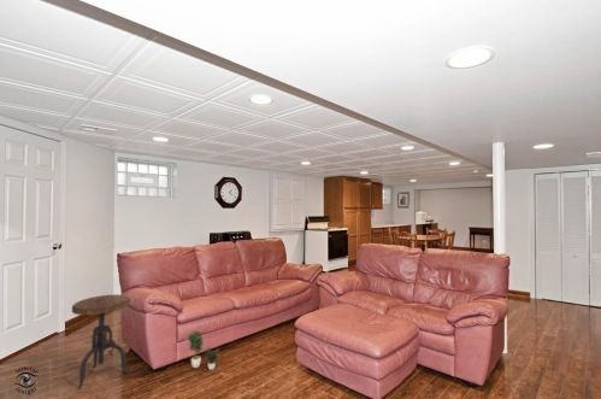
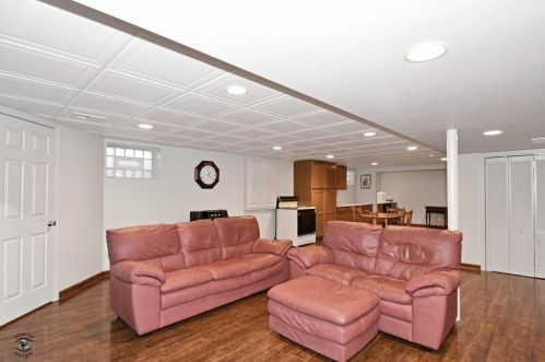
- potted plant (204, 348)
- side table (101, 338)
